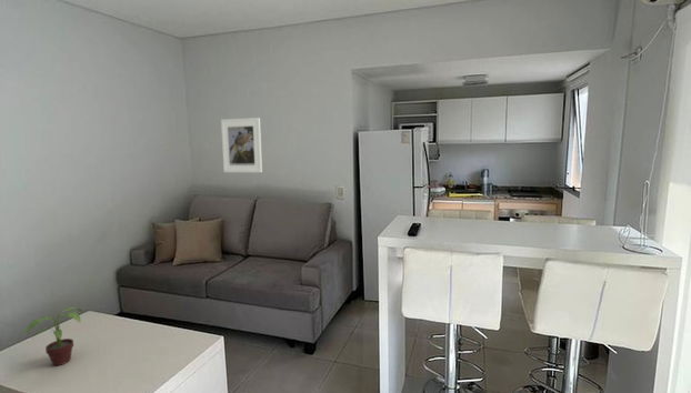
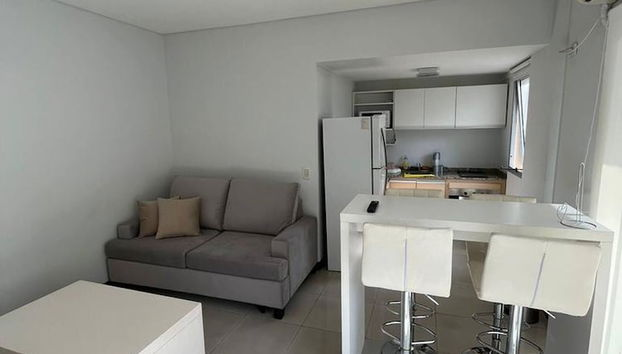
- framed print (241, 145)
- potted plant (57, 337)
